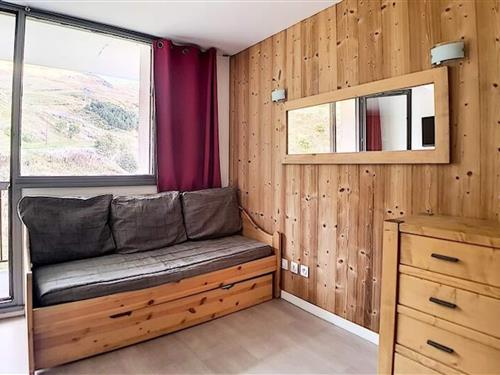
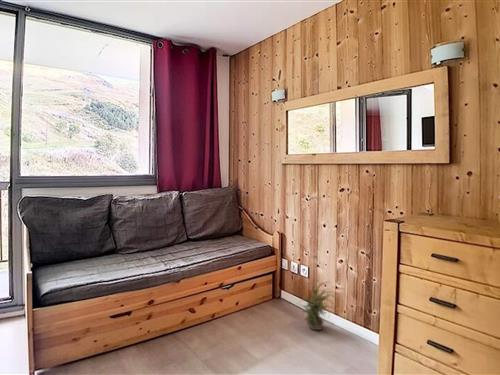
+ potted plant (318, 305)
